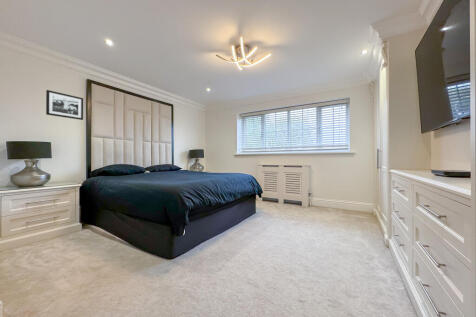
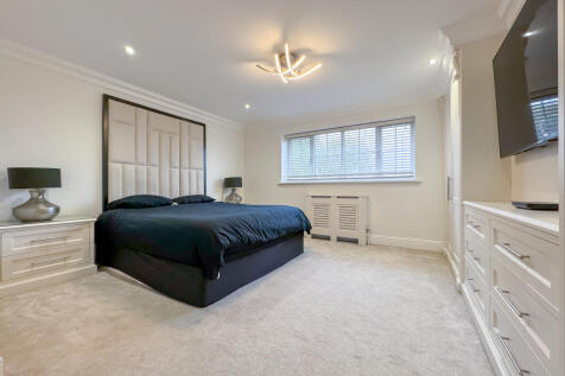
- picture frame (65, 105)
